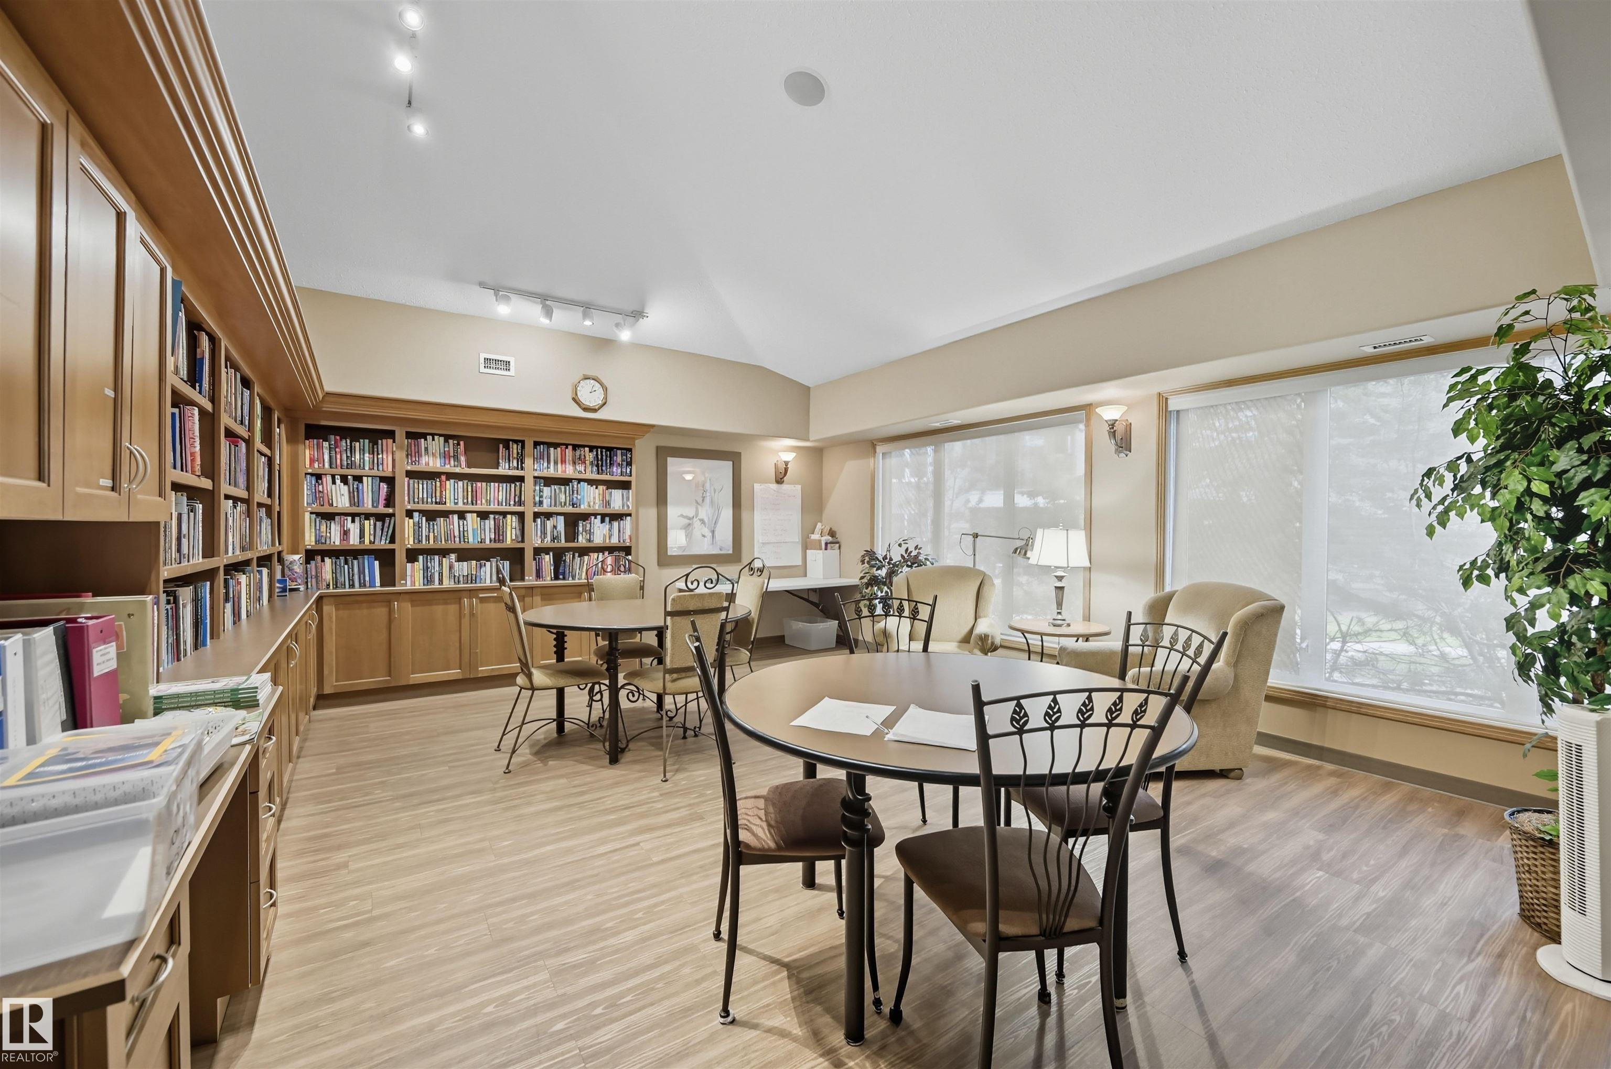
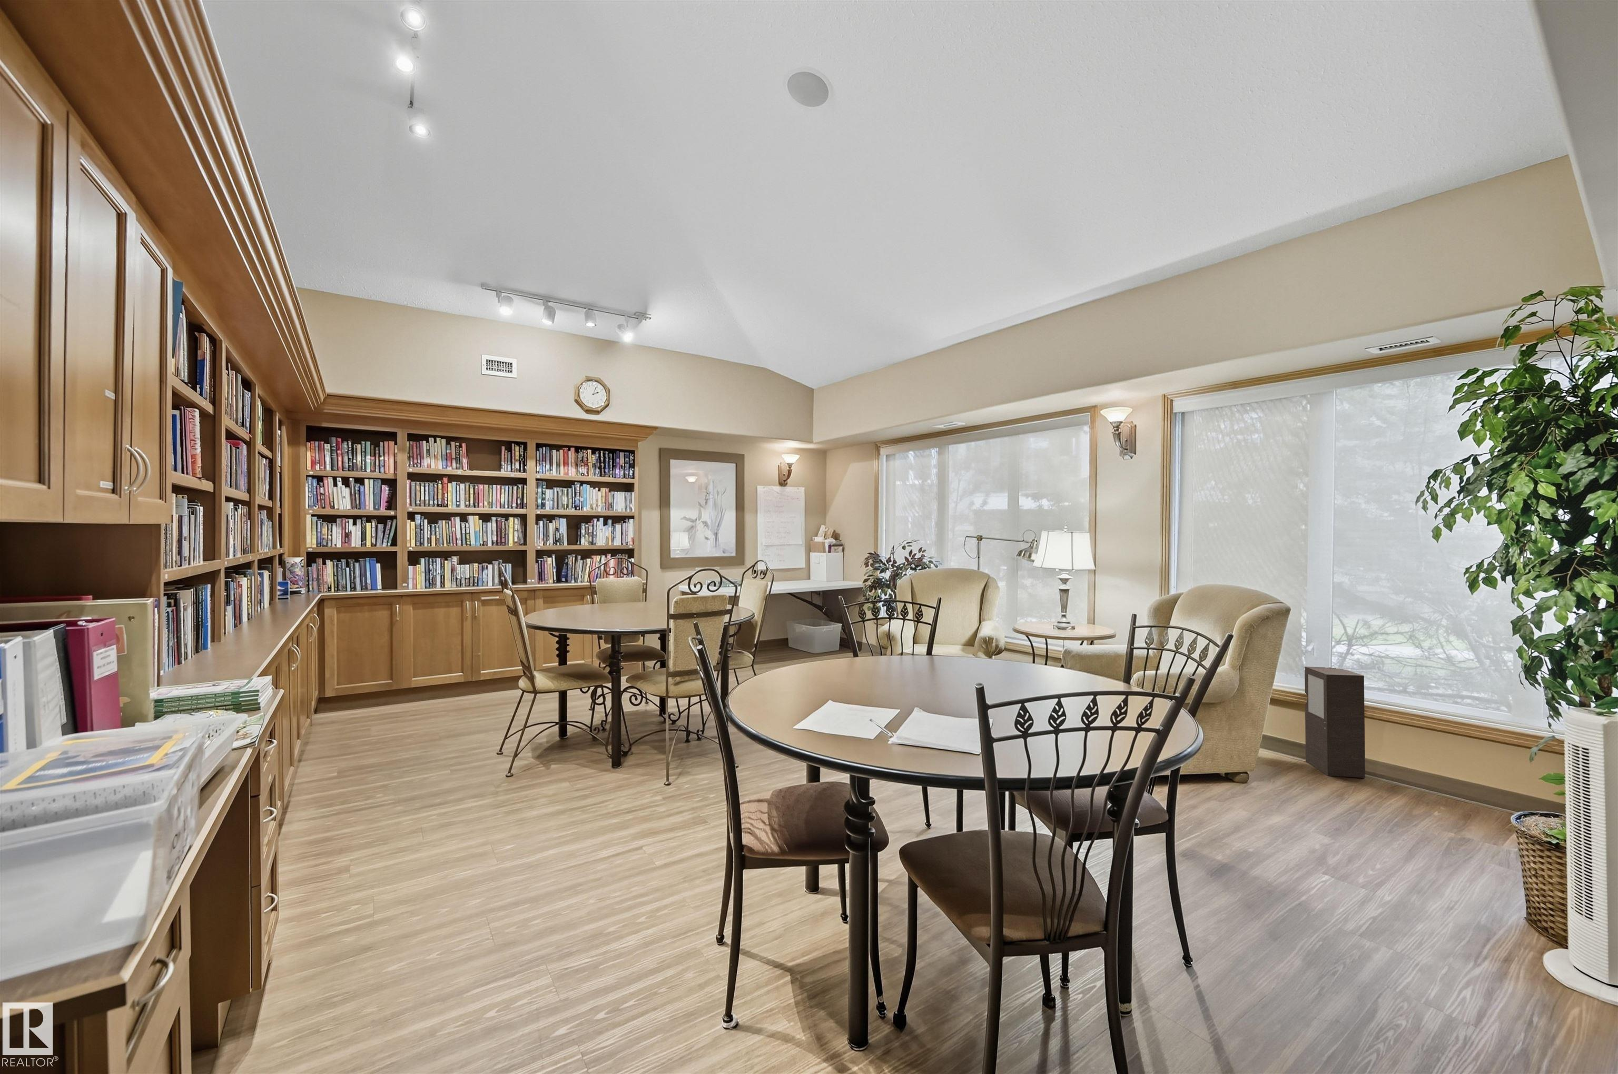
+ cabinet (1334, 720)
